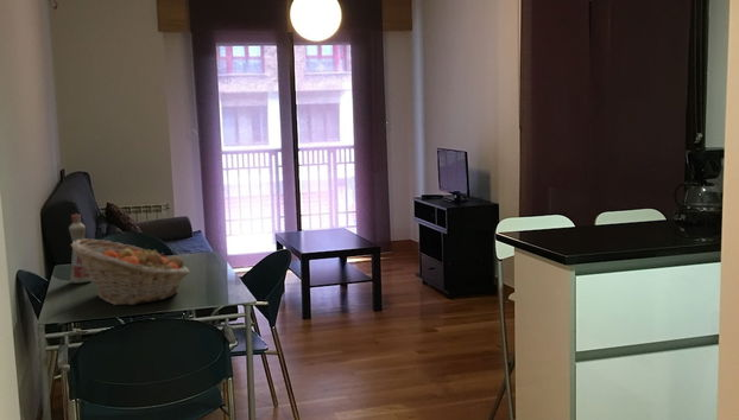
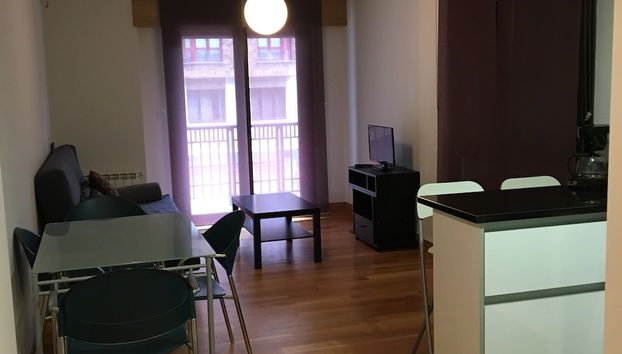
- bottle (75, 252)
- fruit basket (131, 266)
